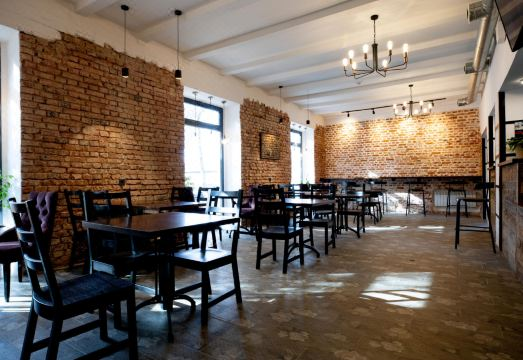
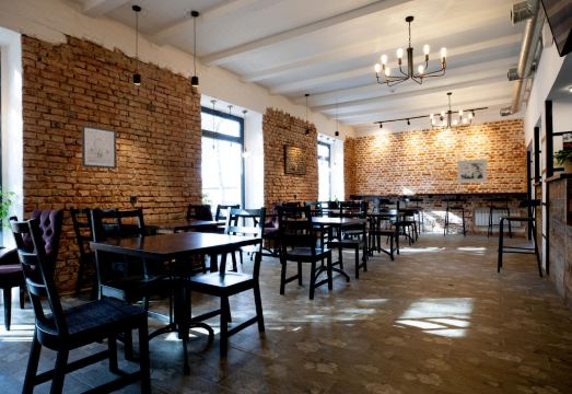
+ wall art (100, 148)
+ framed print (471, 171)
